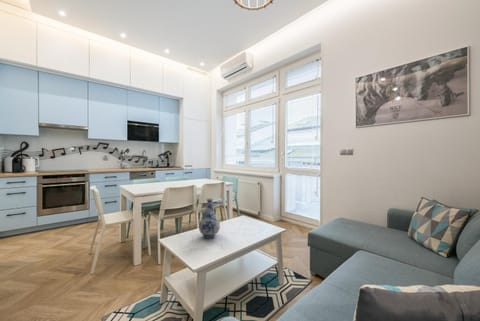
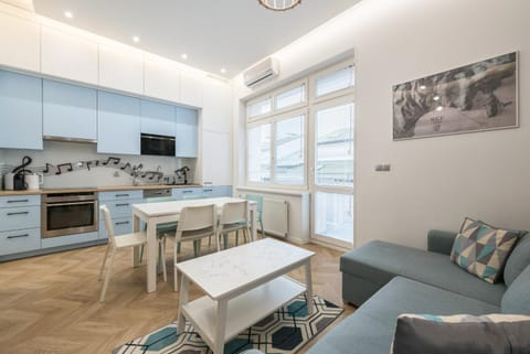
- vase (209, 217)
